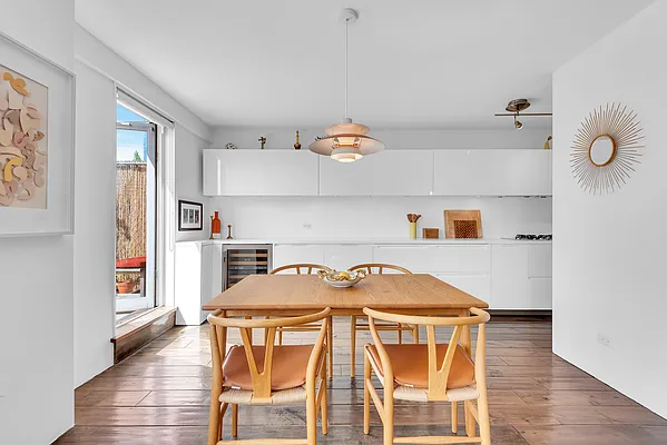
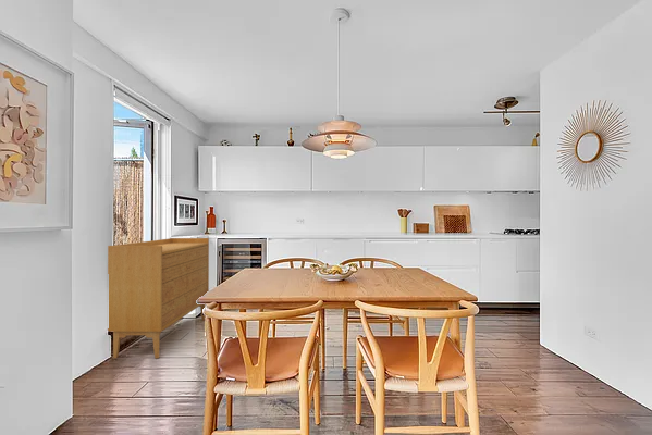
+ sideboard (167, 288)
